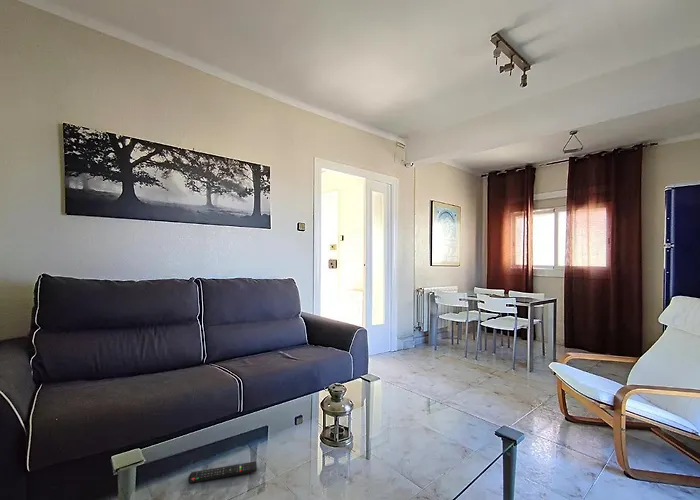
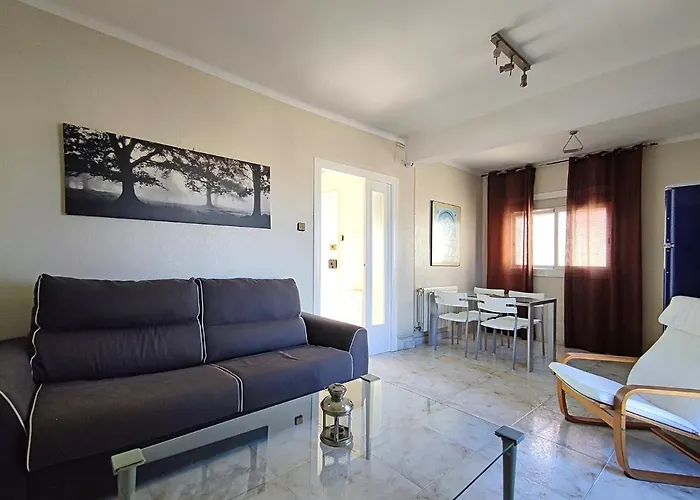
- remote control (223, 472)
